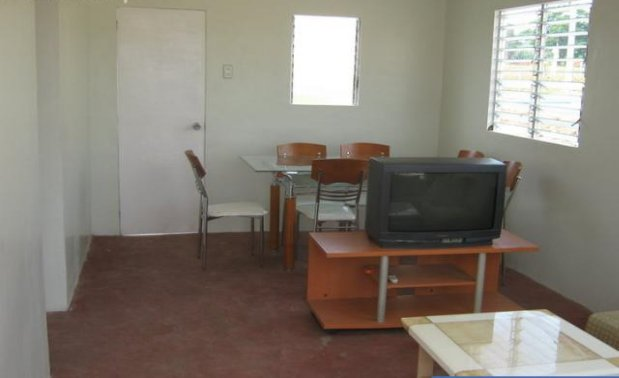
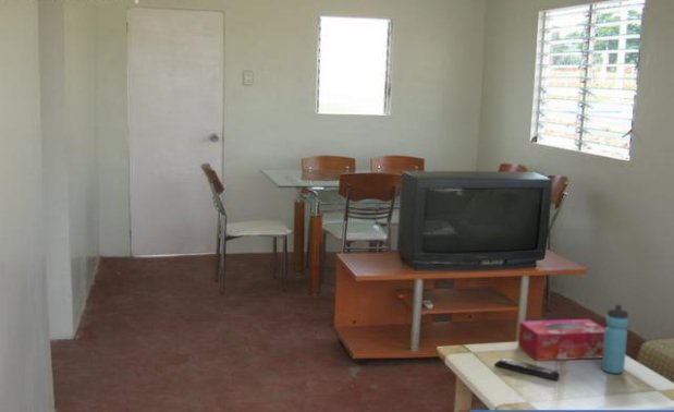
+ water bottle (615, 338)
+ tissue box (563, 339)
+ remote control (526, 368)
